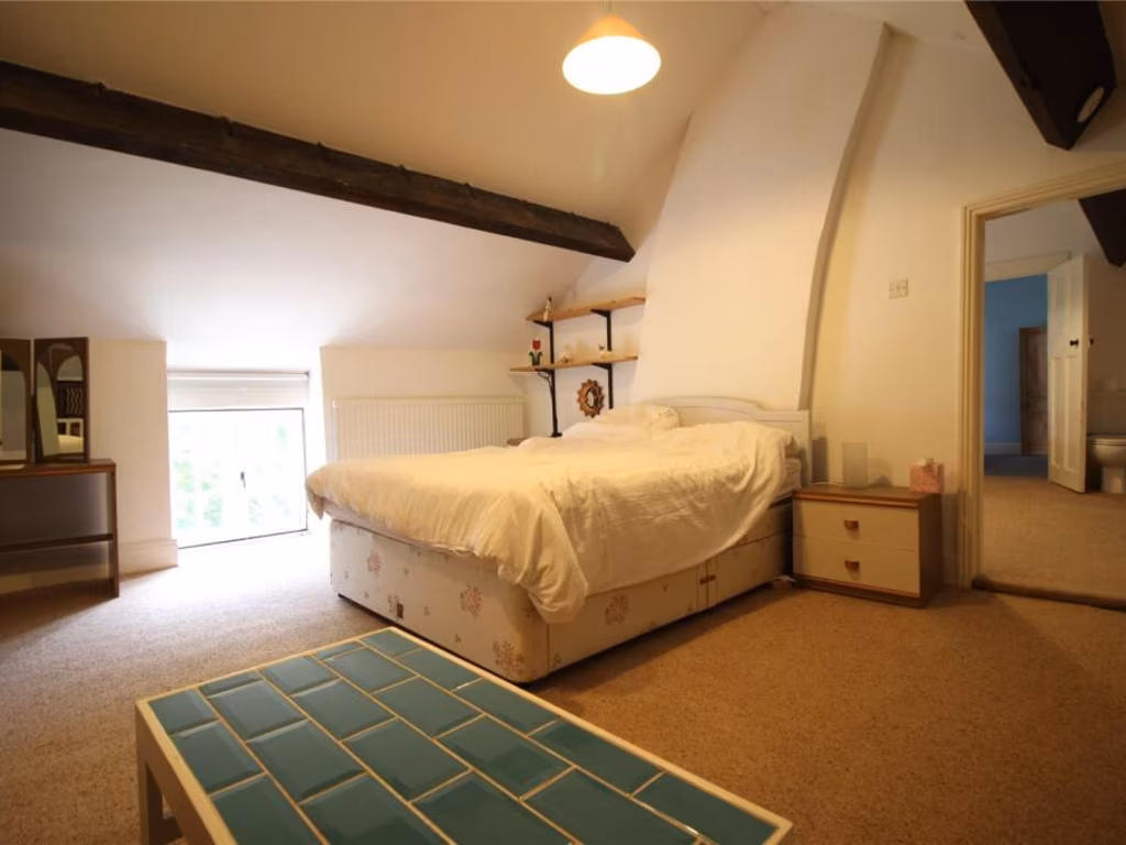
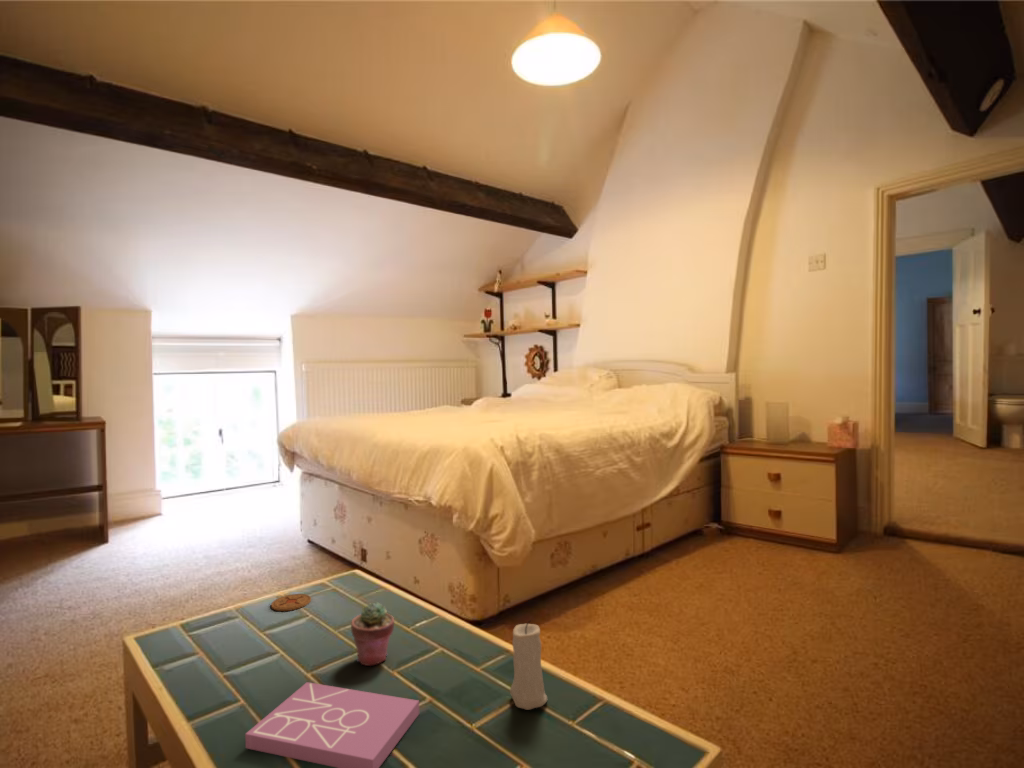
+ book (336, 723)
+ potted succulent (372, 631)
+ candle (527, 660)
+ coaster (291, 602)
